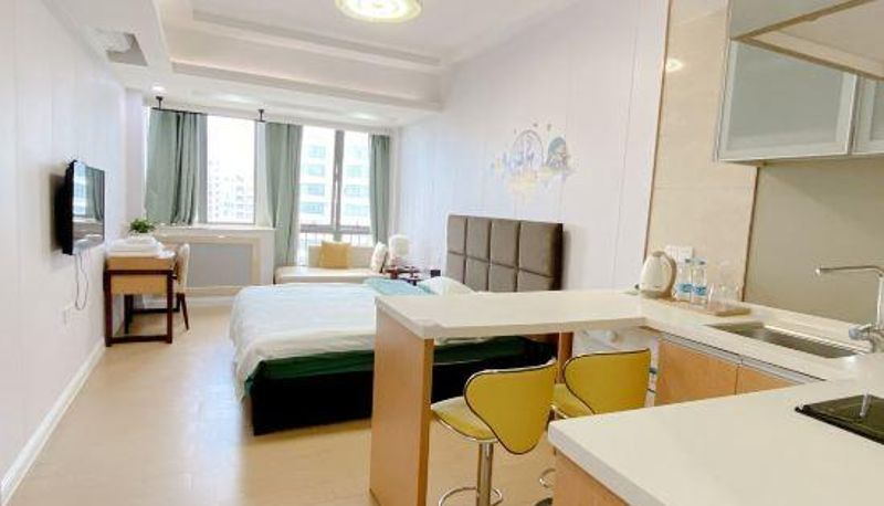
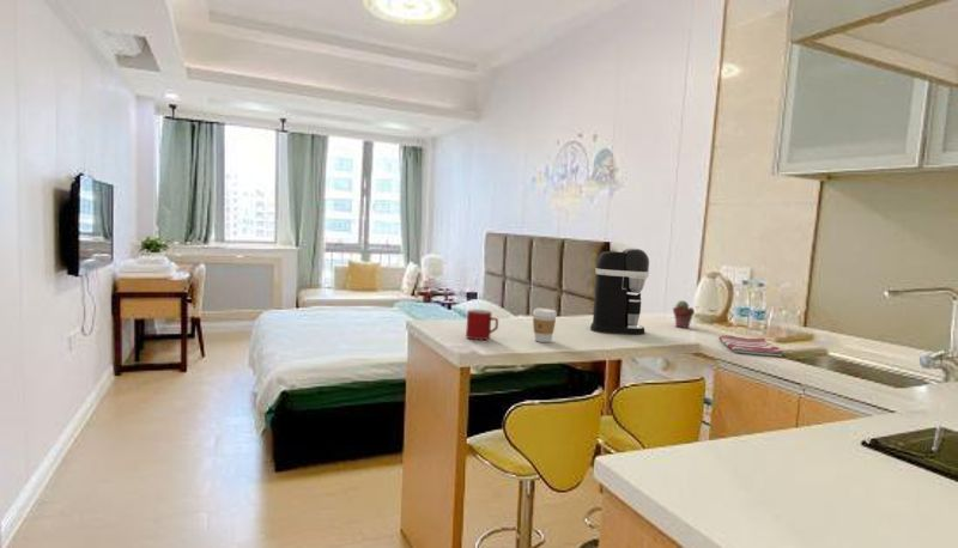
+ potted succulent (683, 313)
+ coffee cup (544, 324)
+ dish towel (748, 345)
+ coffee maker (620, 288)
+ mug (483, 324)
